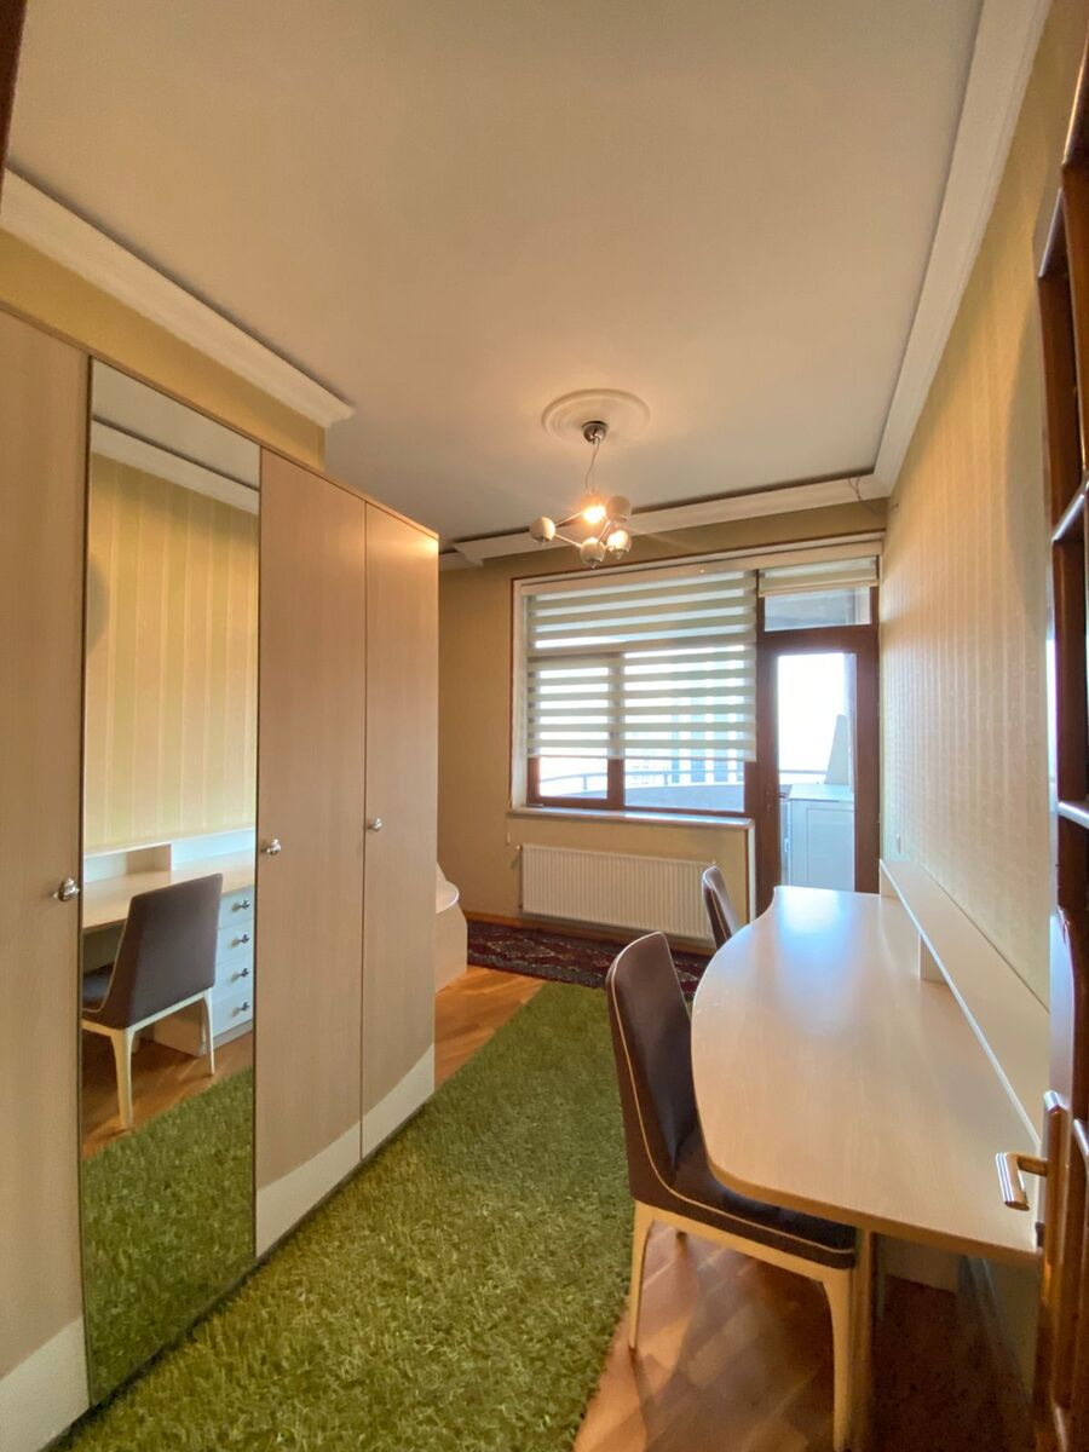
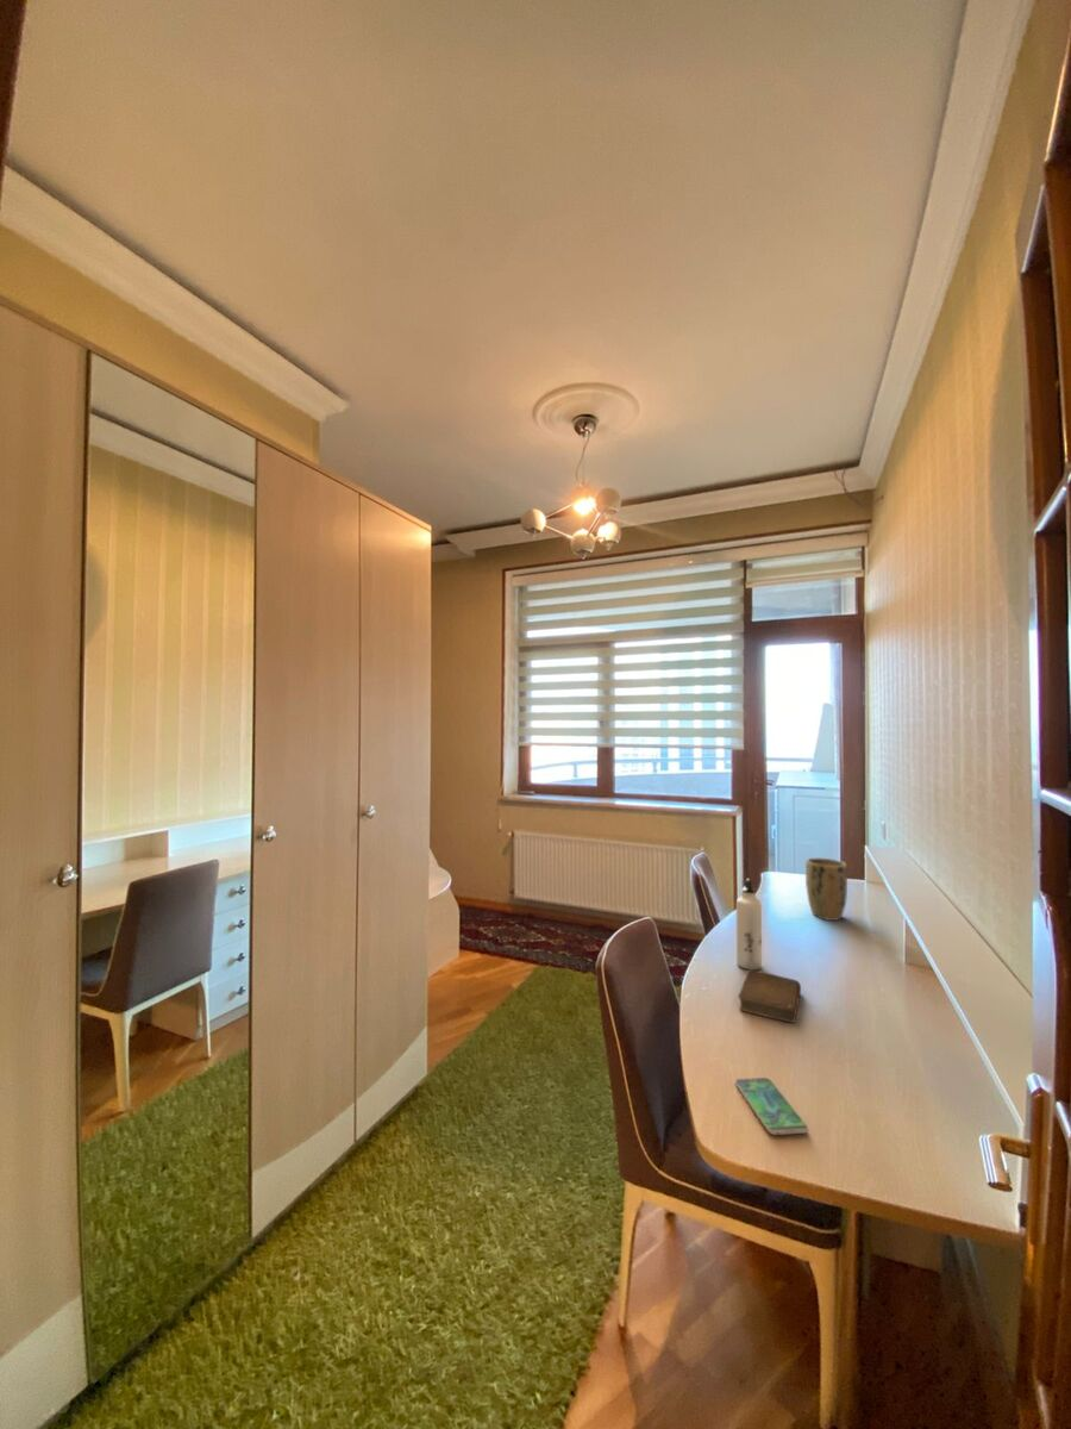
+ book (770, 993)
+ smartphone (769, 1104)
+ plant pot (826, 888)
+ water bottle (749, 922)
